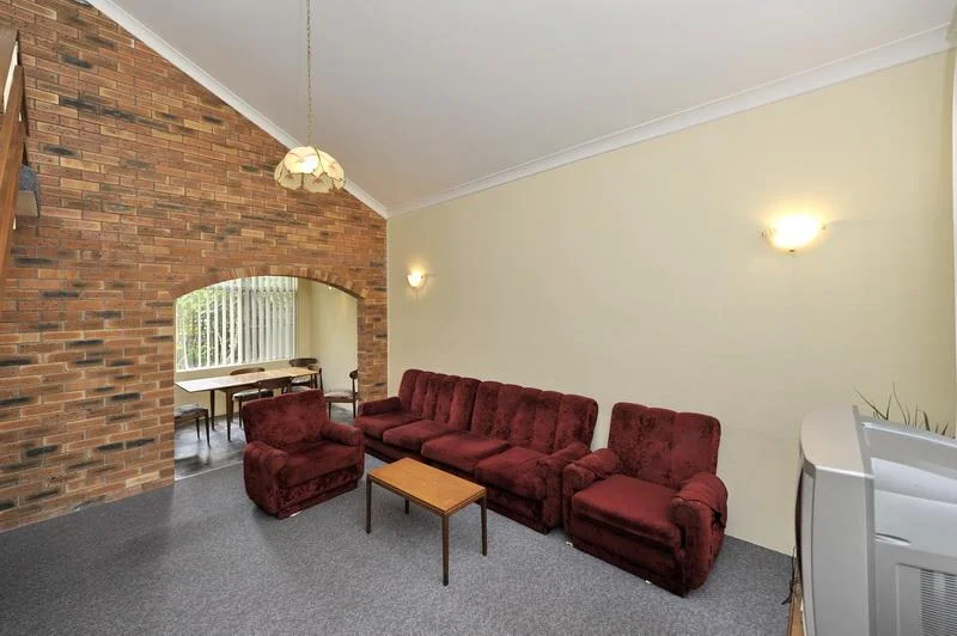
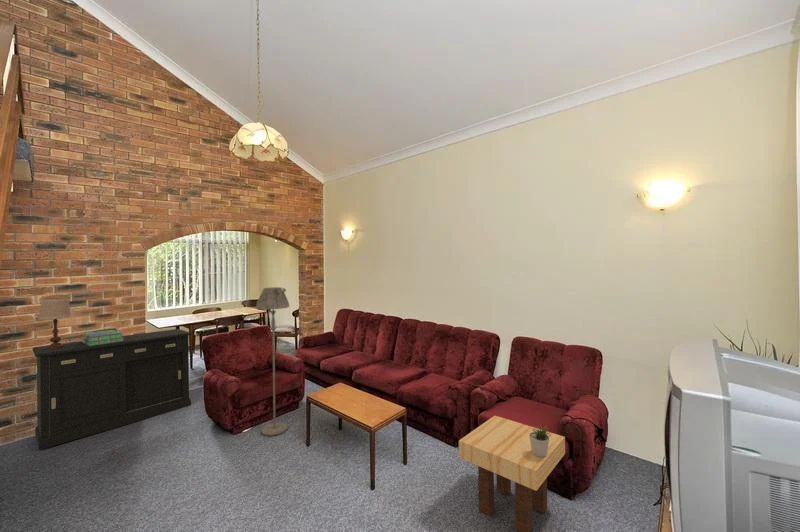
+ sideboard (119, 379)
+ table lamp (55, 323)
+ potted plant (539, 438)
+ stack of books (102, 336)
+ side table (512, 473)
+ floor lamp (273, 358)
